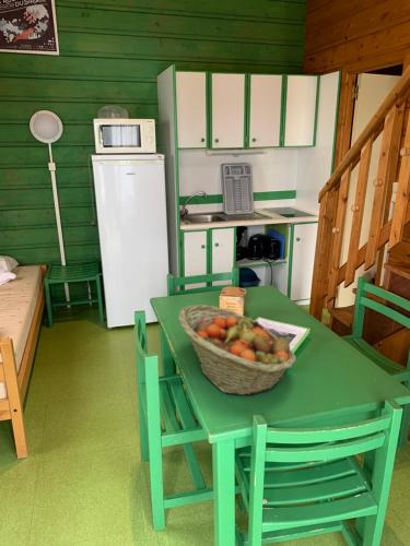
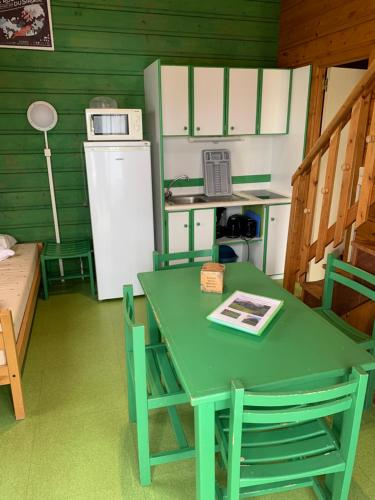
- fruit basket (234, 343)
